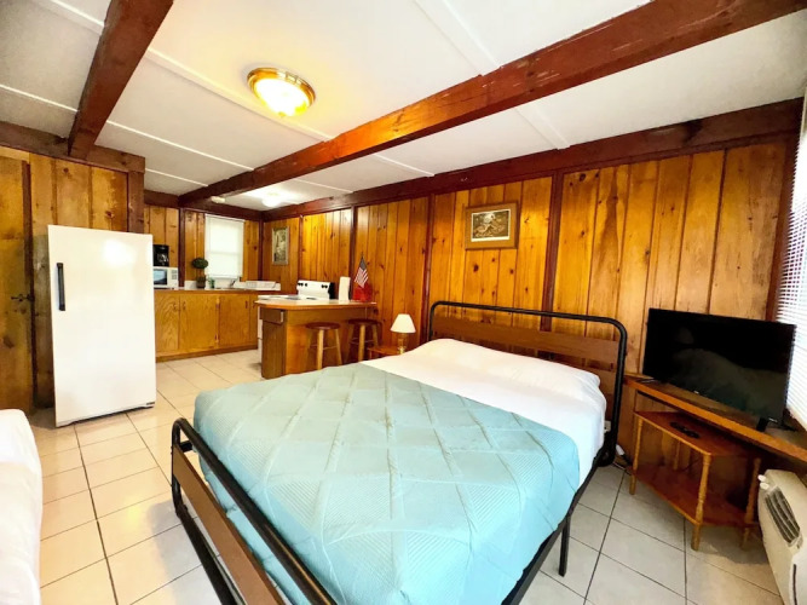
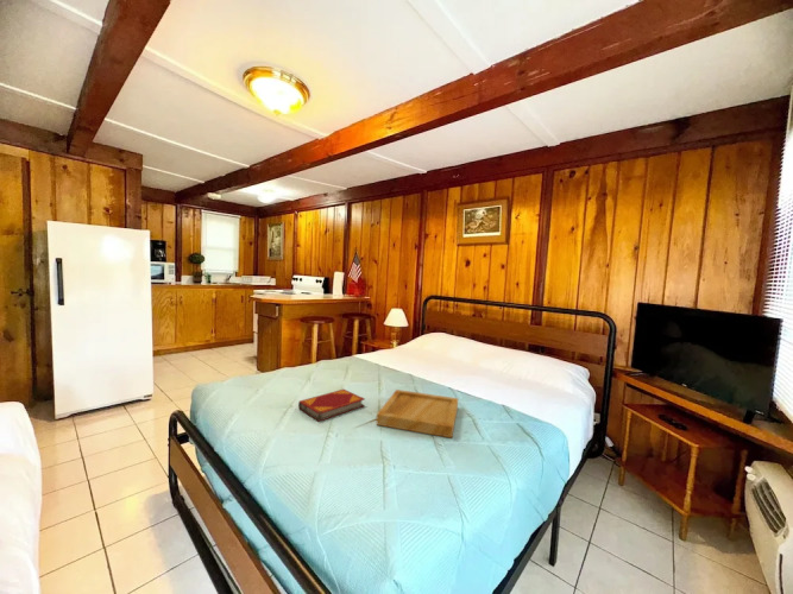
+ hardback book (332, 403)
+ tray (420, 410)
